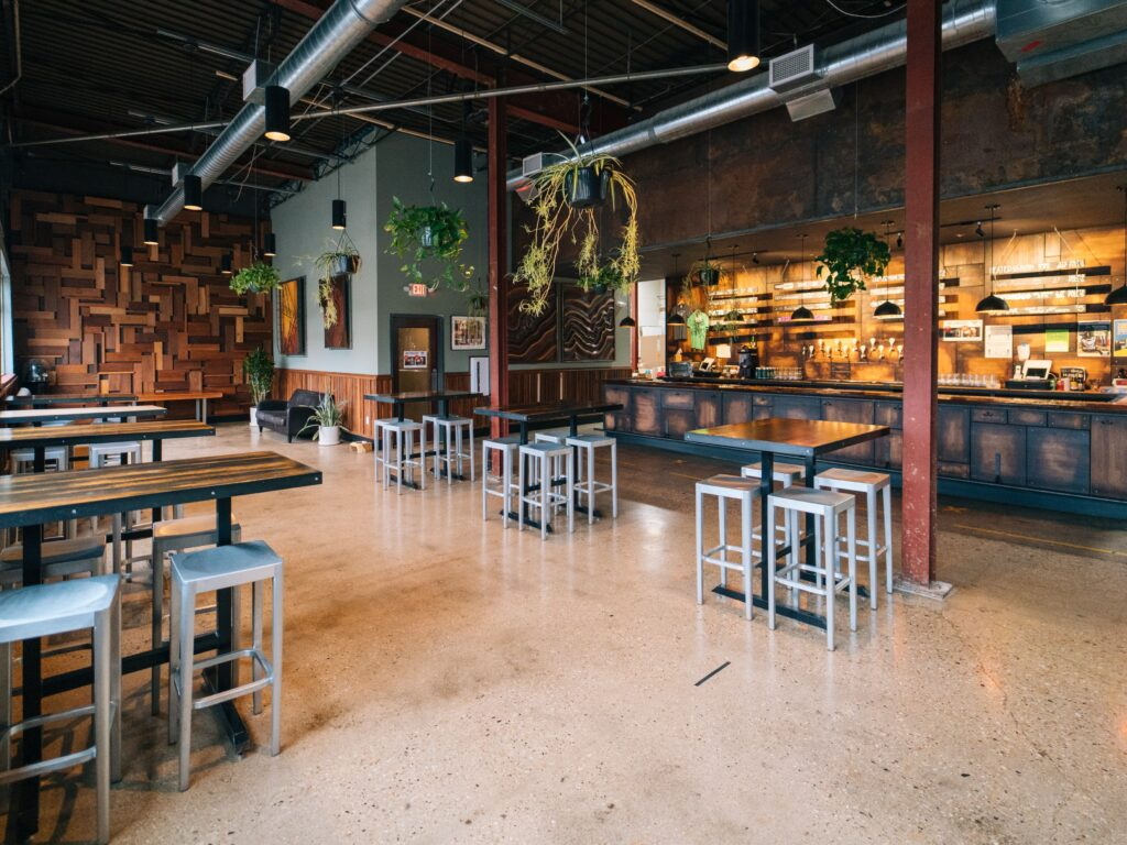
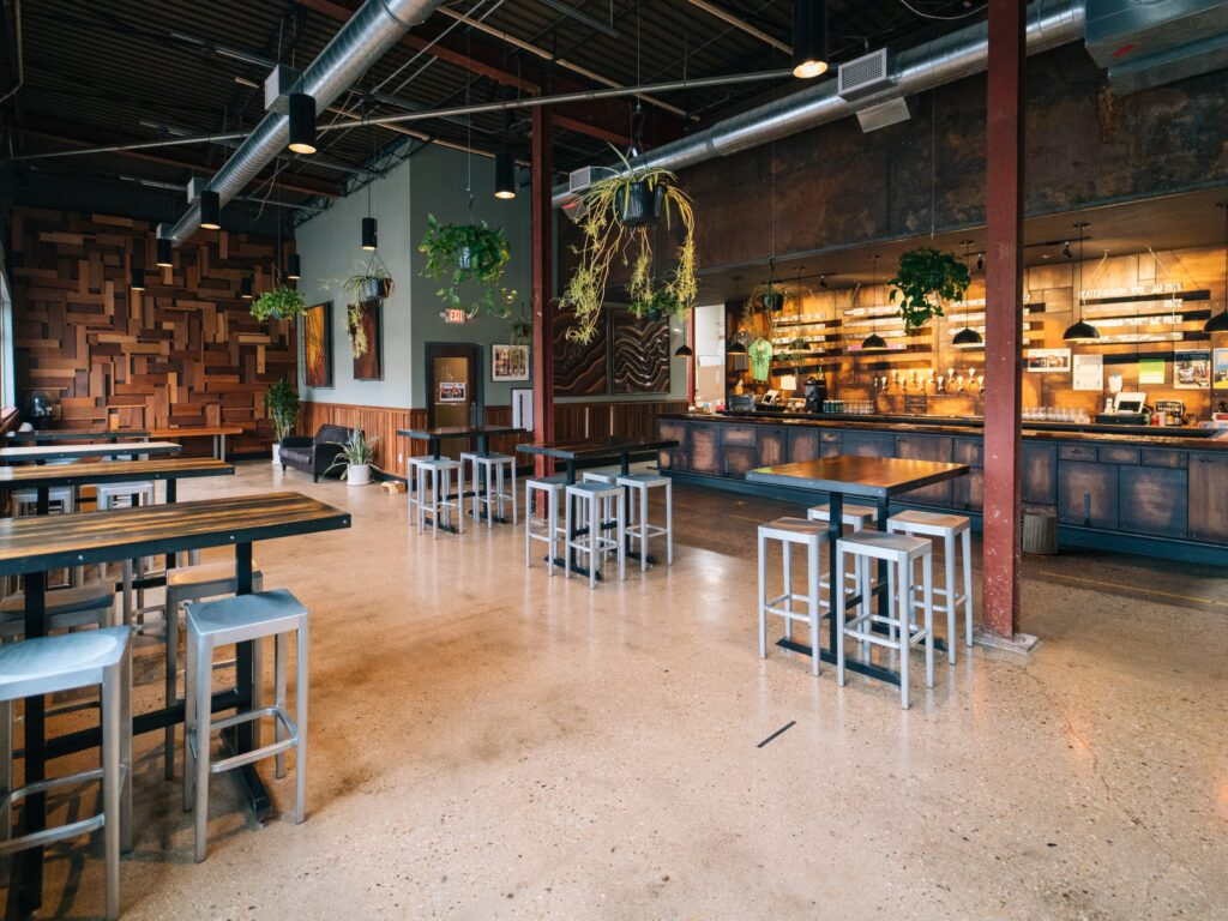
+ trash can (1040, 532)
